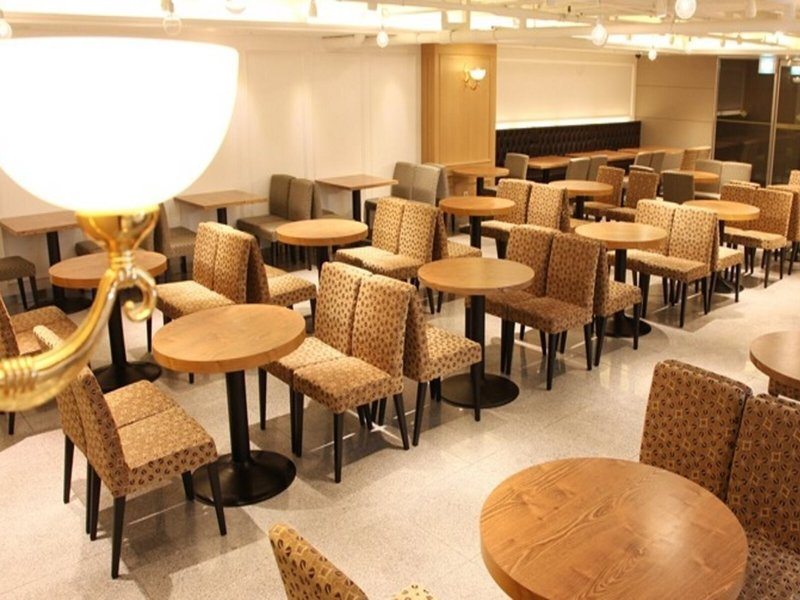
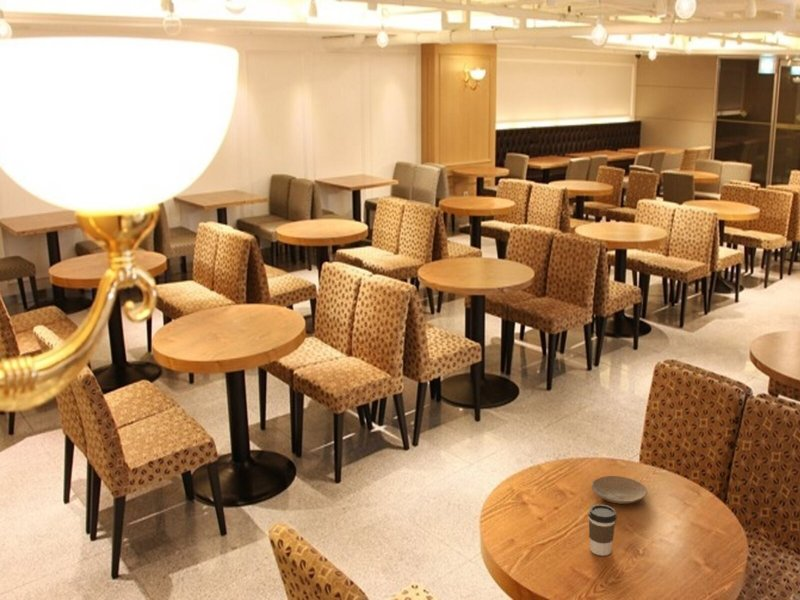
+ coffee cup (601, 530)
+ plate (618, 492)
